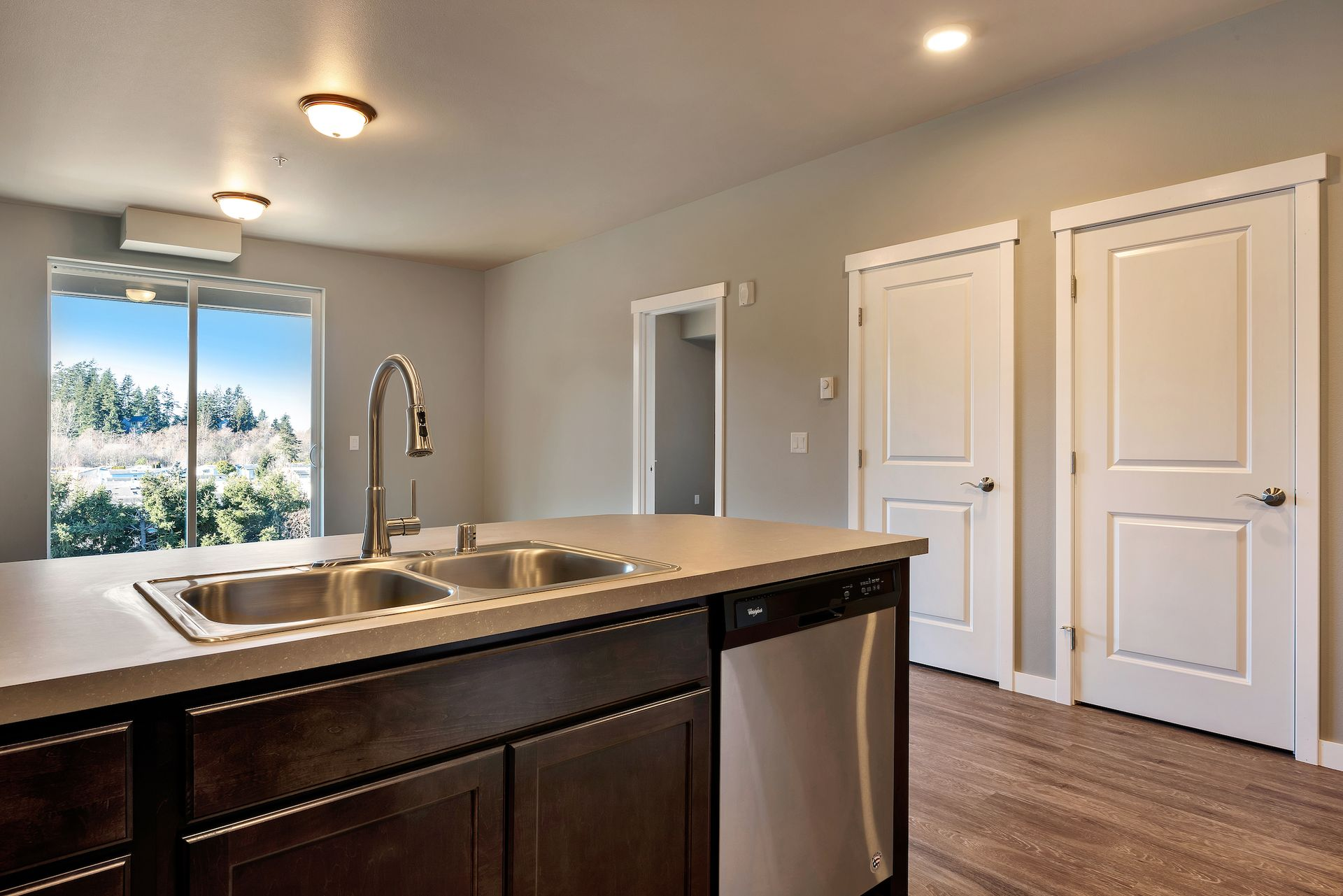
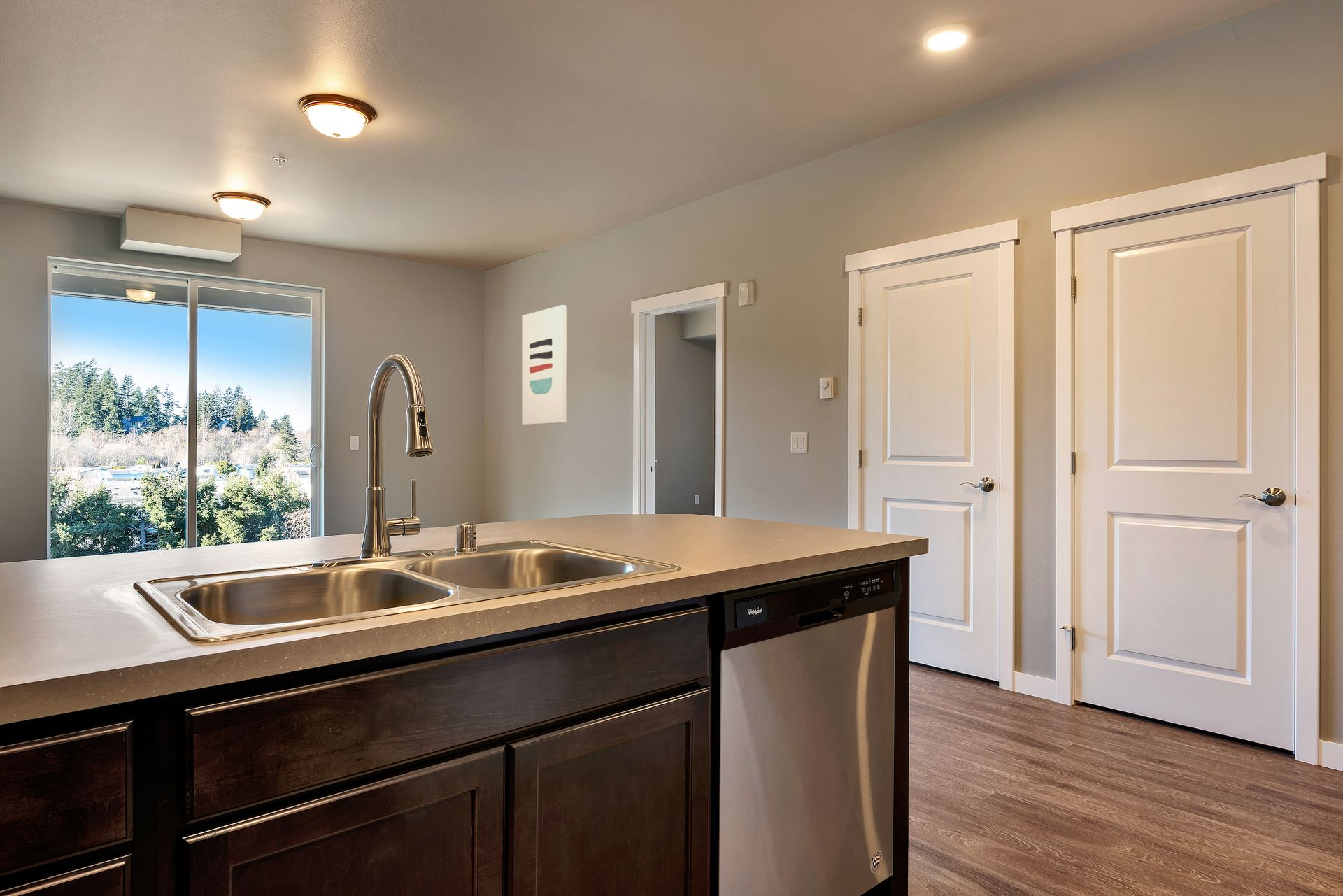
+ wall art (543, 367)
